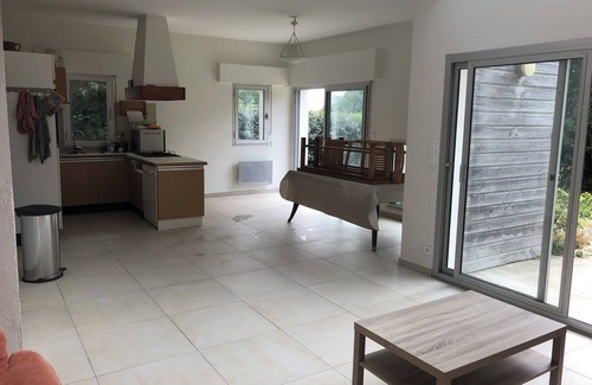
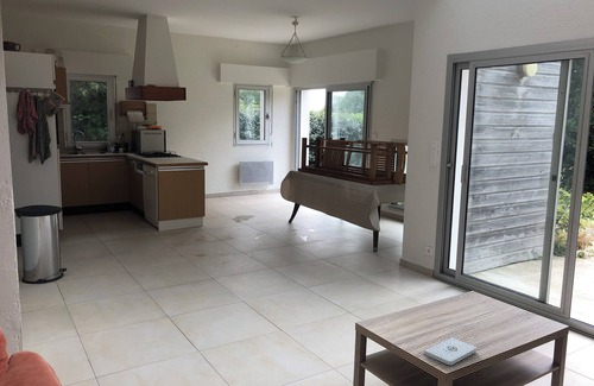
+ notepad (450, 350)
